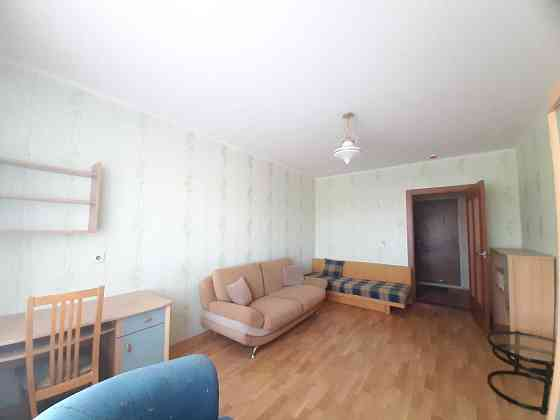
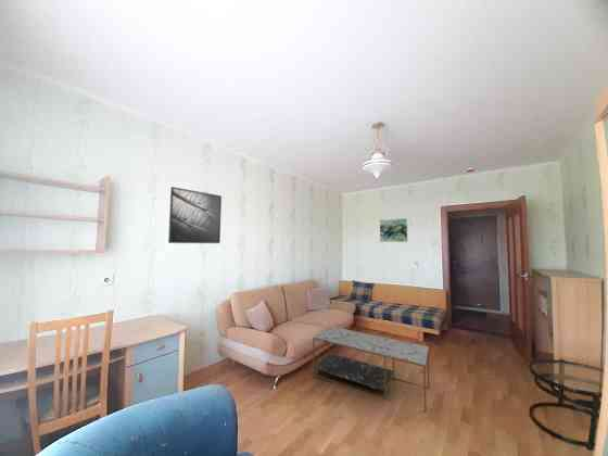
+ wall art (393, 230)
+ coffee table (367, 363)
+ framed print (197, 217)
